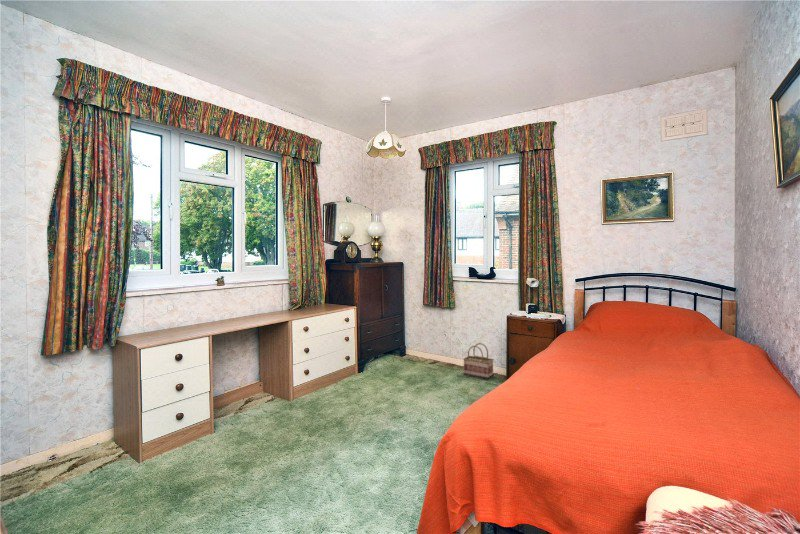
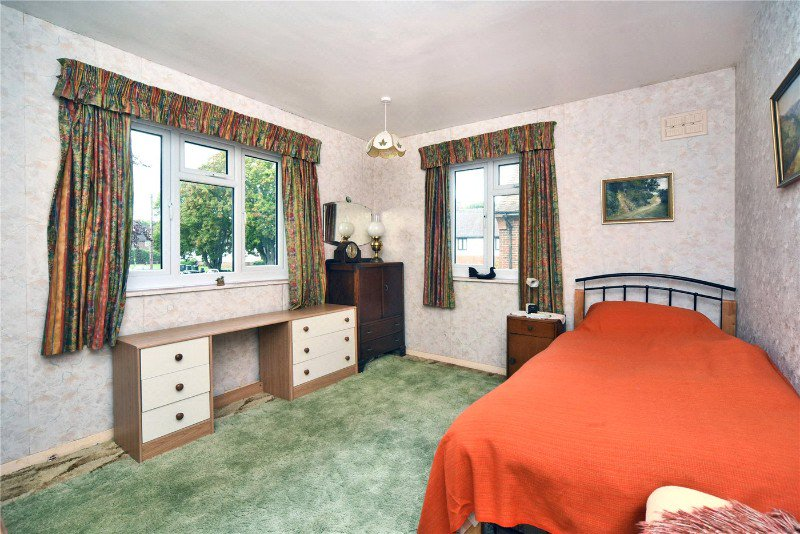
- basket (478, 359)
